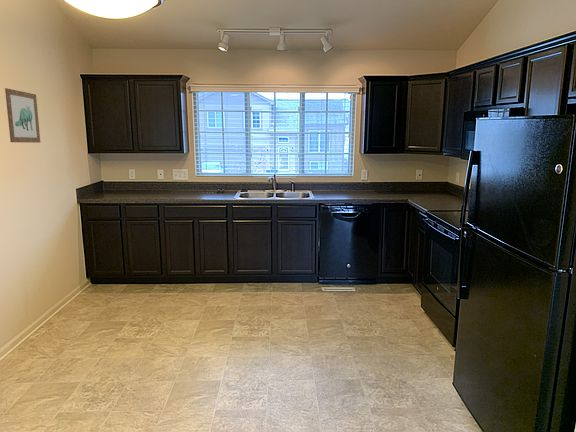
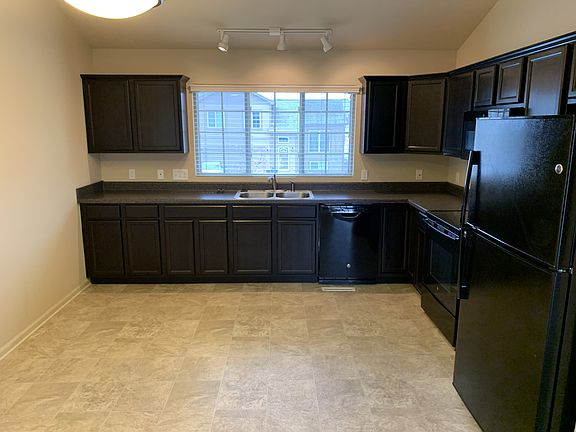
- wall art (23, 117)
